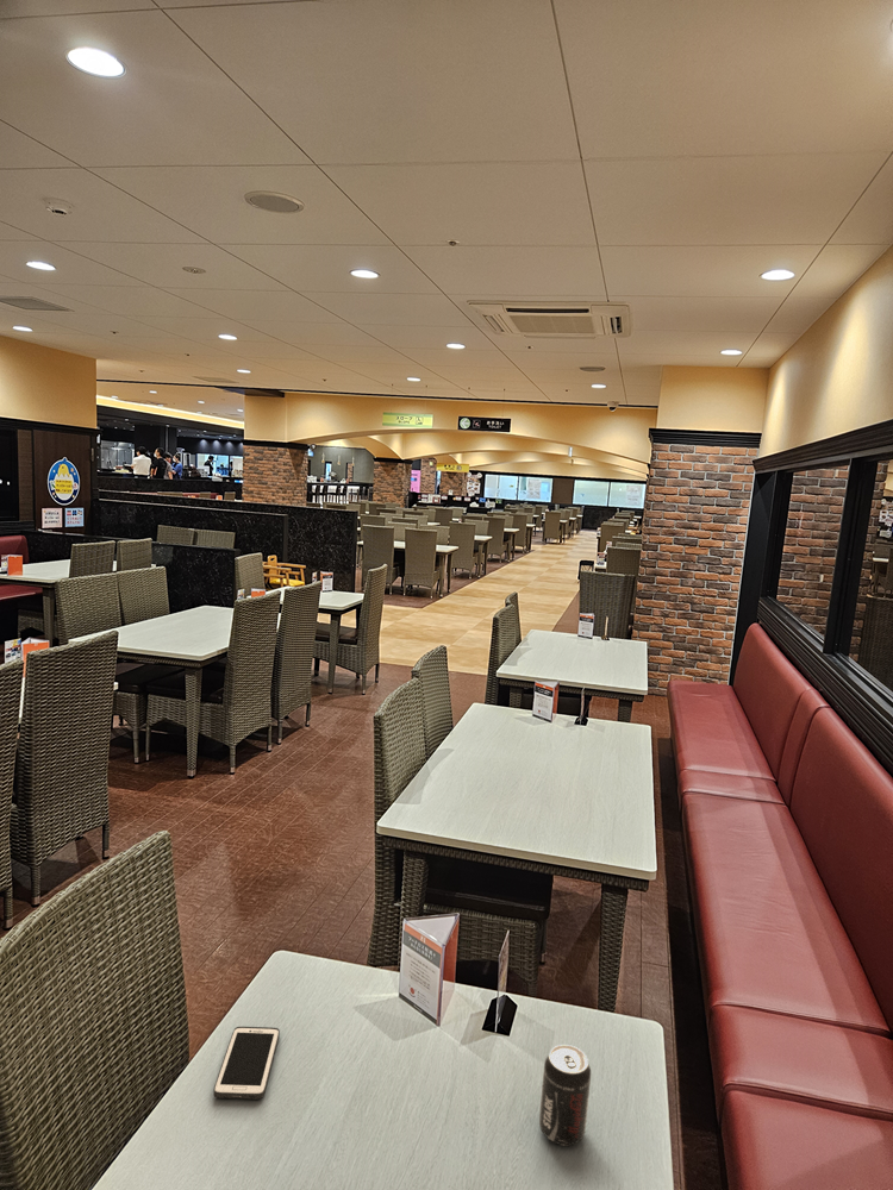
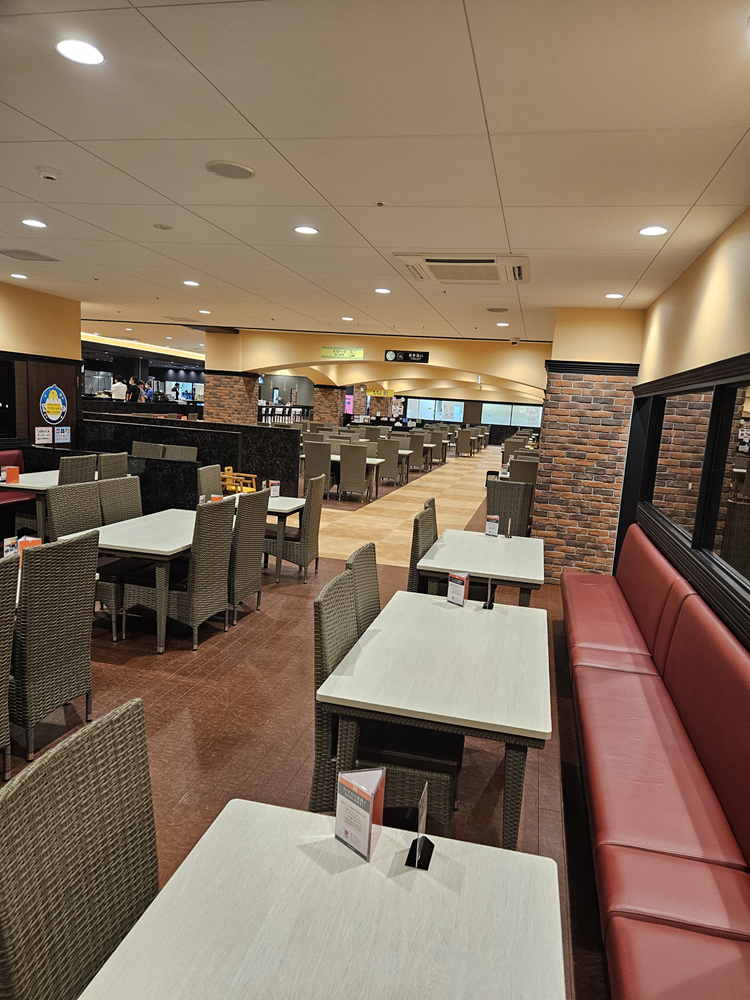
- beverage can (564, 1095)
- cell phone (248, 1060)
